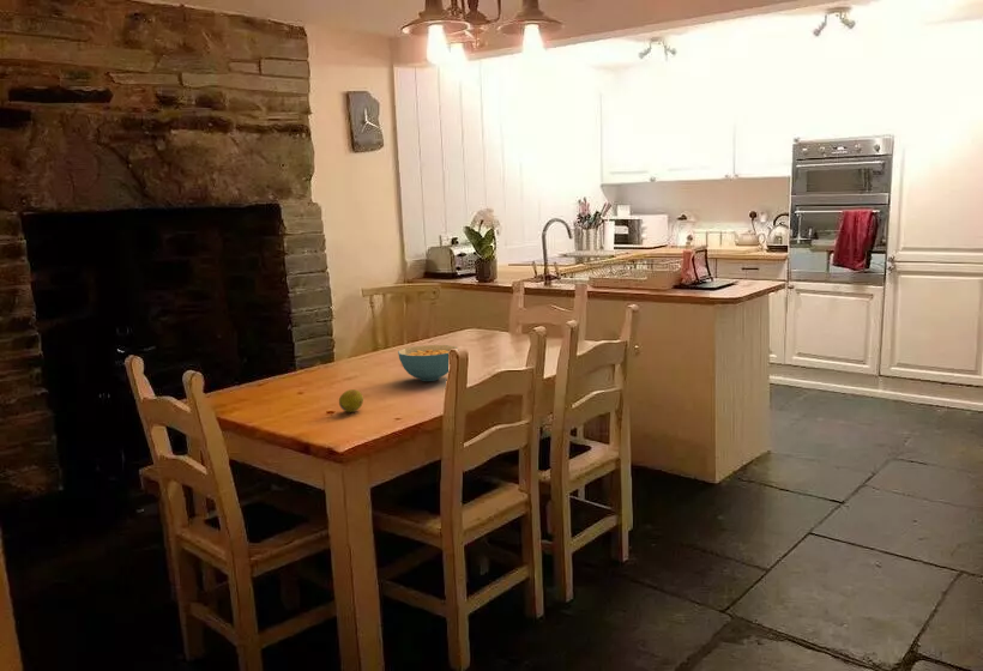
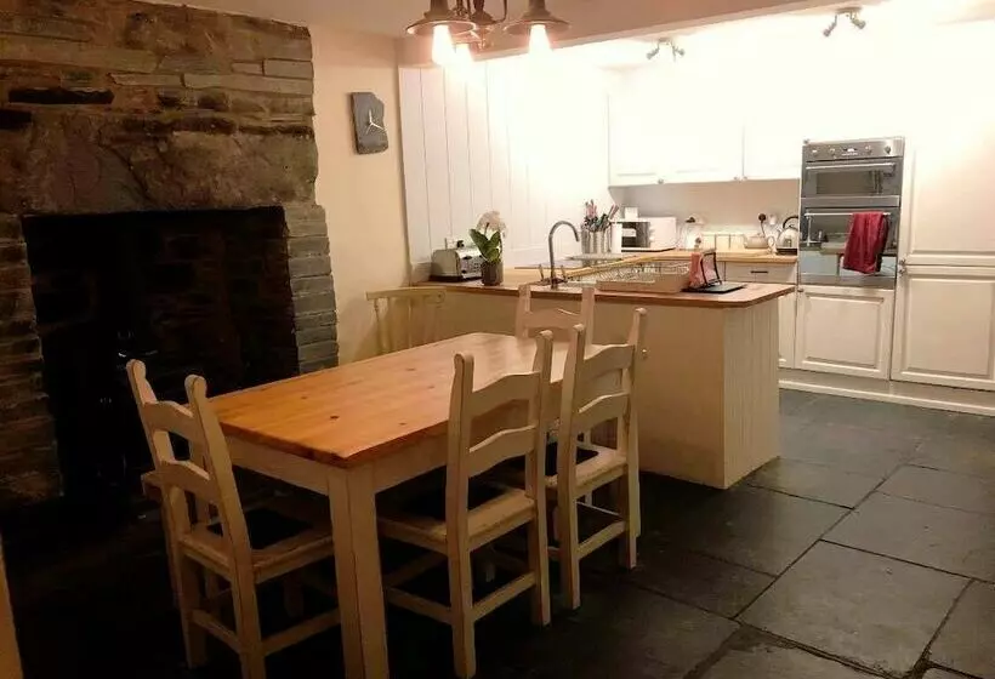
- cereal bowl (428, 364)
- fruit (350, 400)
